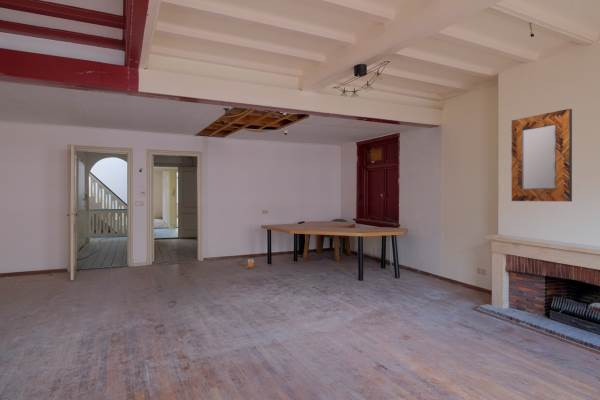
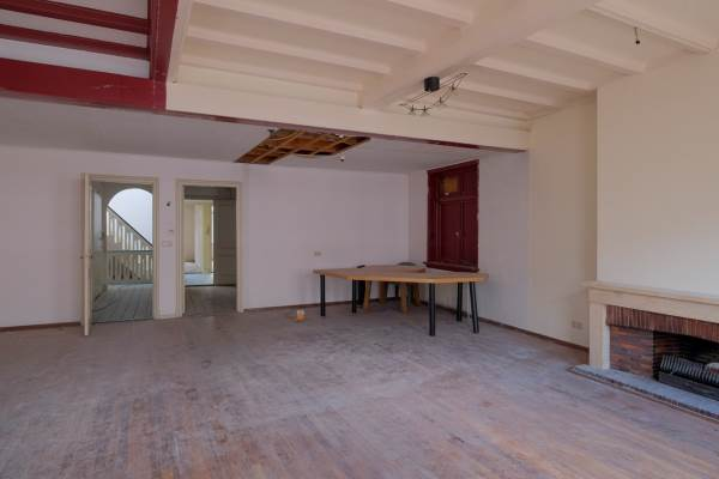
- home mirror (539, 158)
